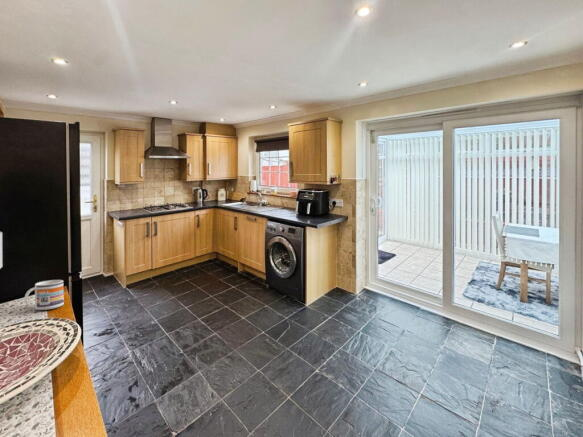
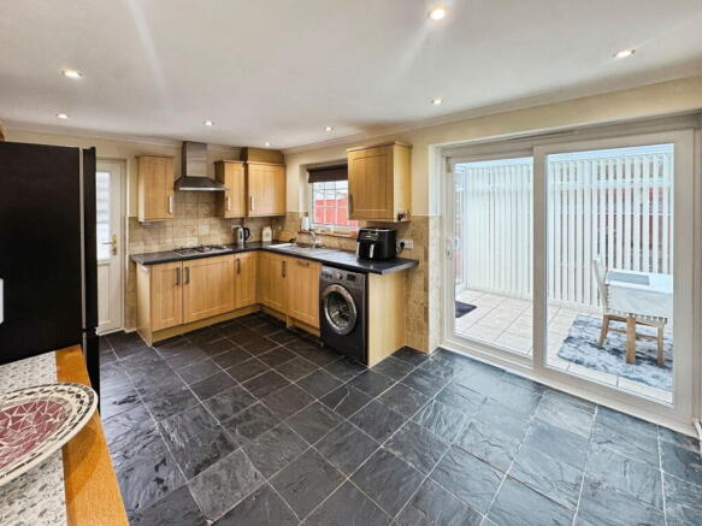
- mug (46, 294)
